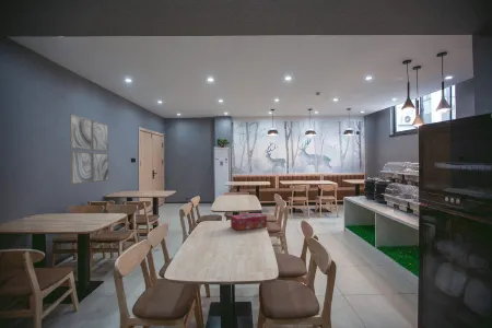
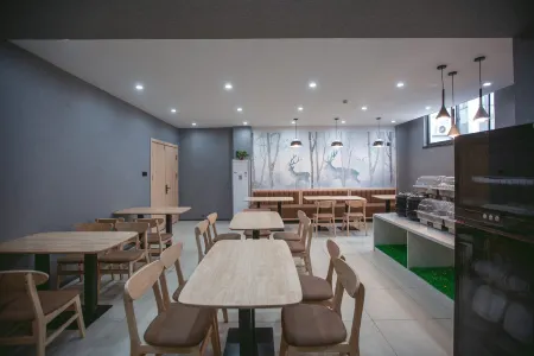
- wall art (91, 150)
- tissue box (248, 221)
